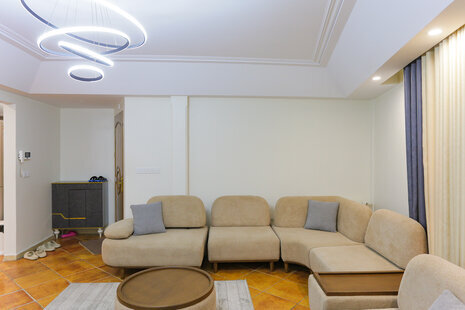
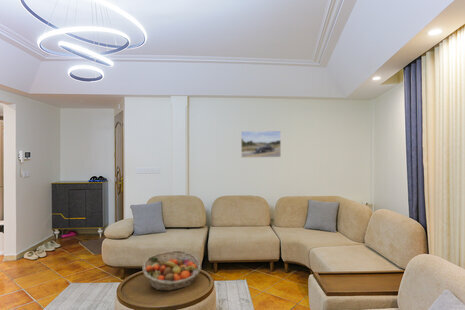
+ fruit basket (172, 270)
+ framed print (260, 144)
